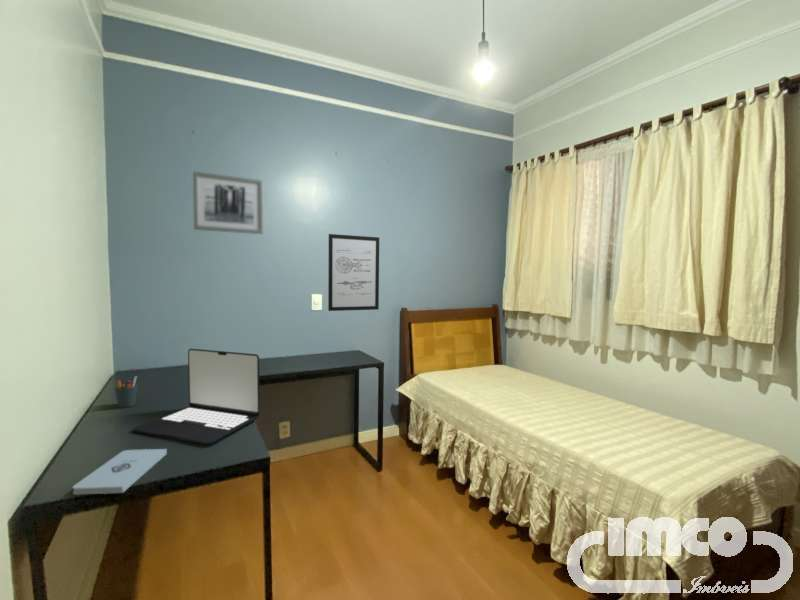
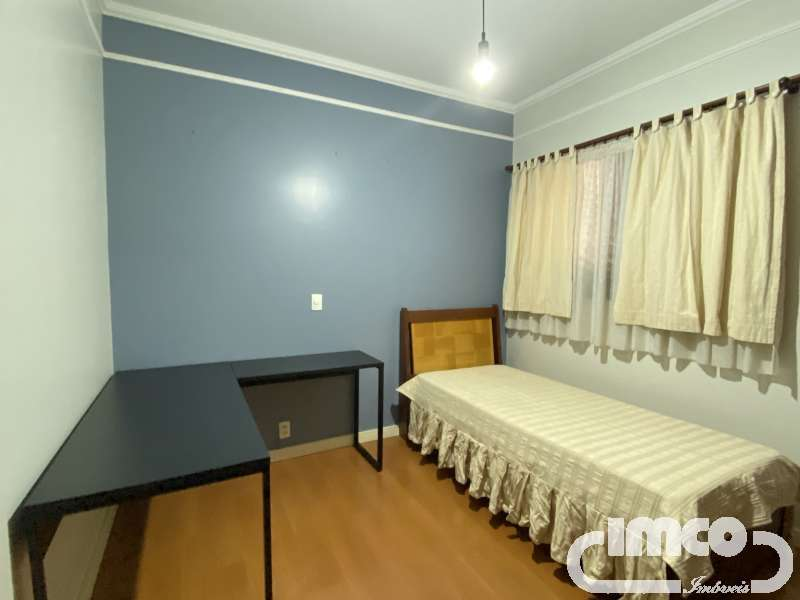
- wall art (354, 273)
- laptop (197, 391)
- notepad (123, 469)
- pen holder (126, 390)
- wall art (229, 204)
